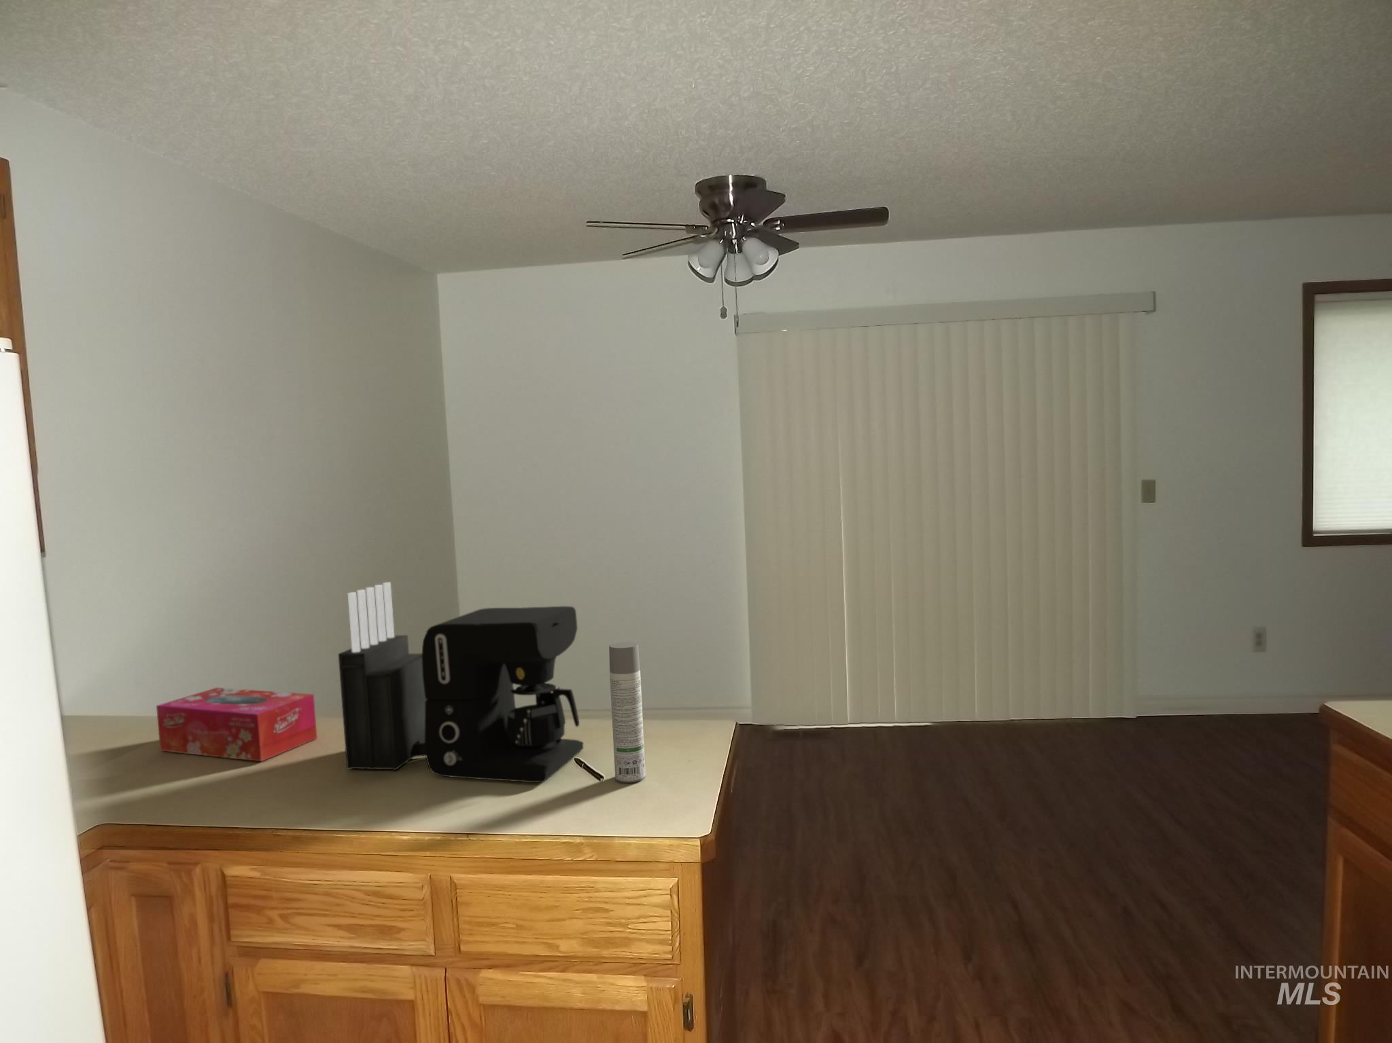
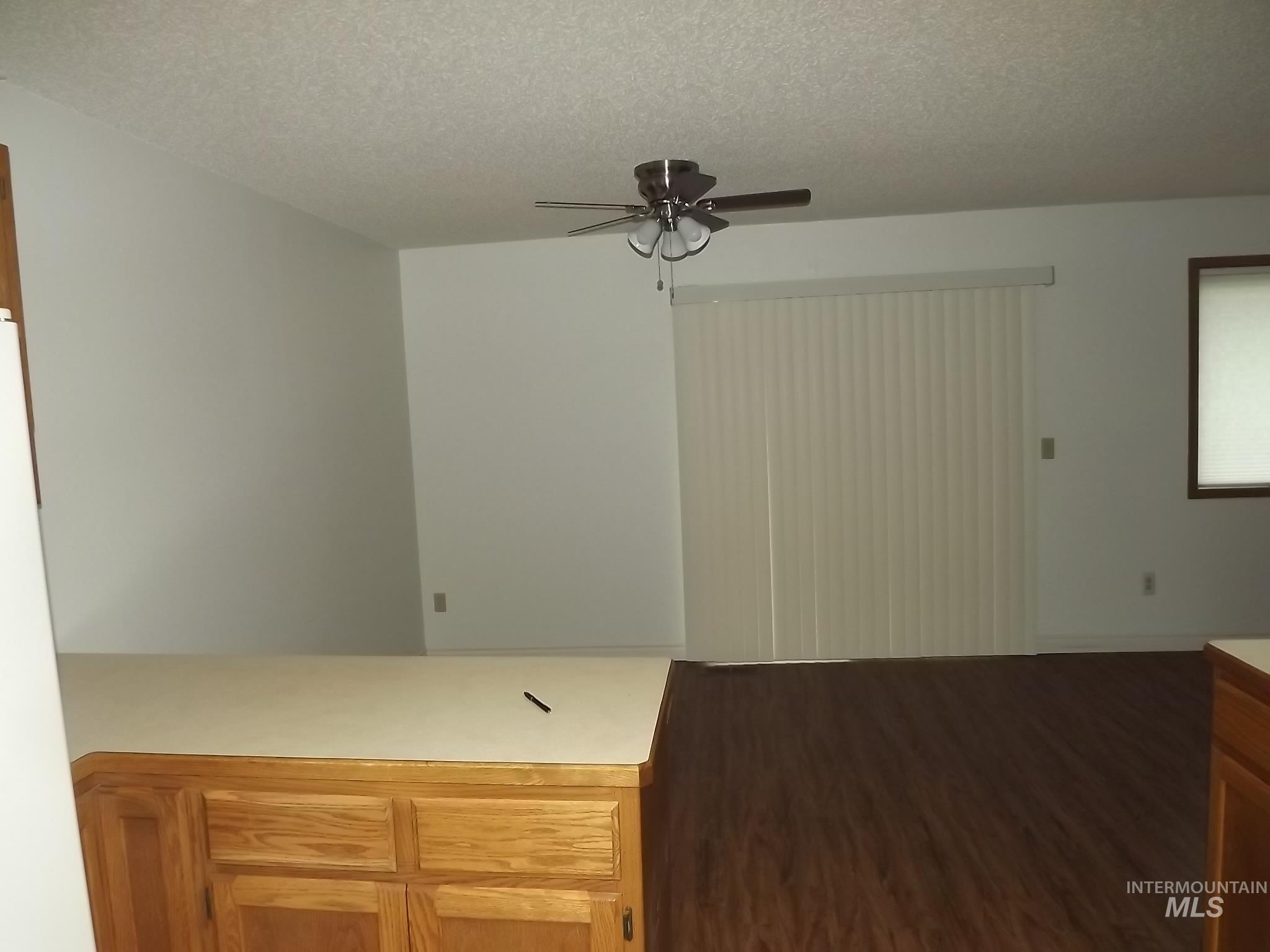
- knife block (392, 672)
- tissue box (237, 722)
- spray bottle (627, 711)
- coffee maker (509, 689)
